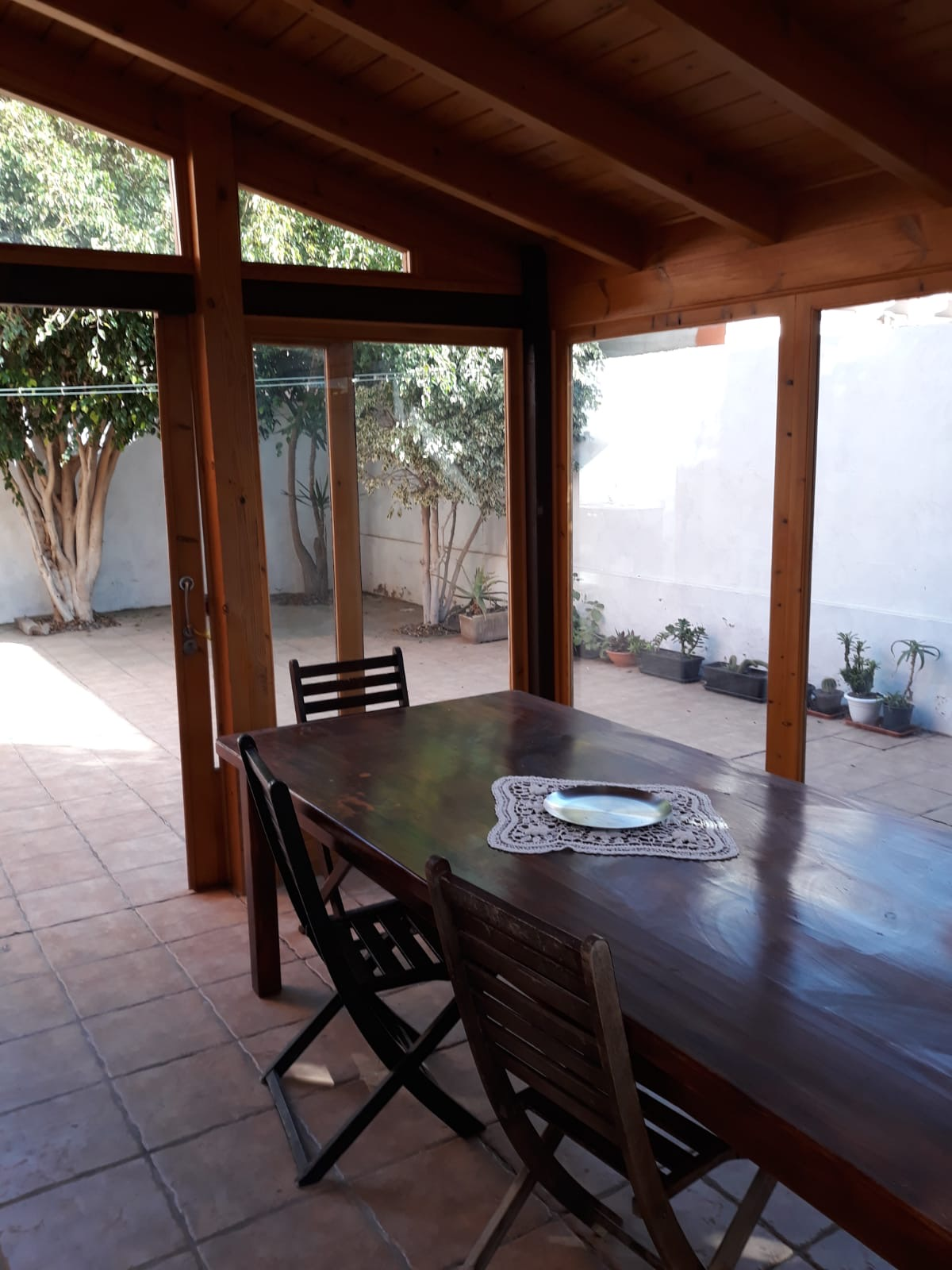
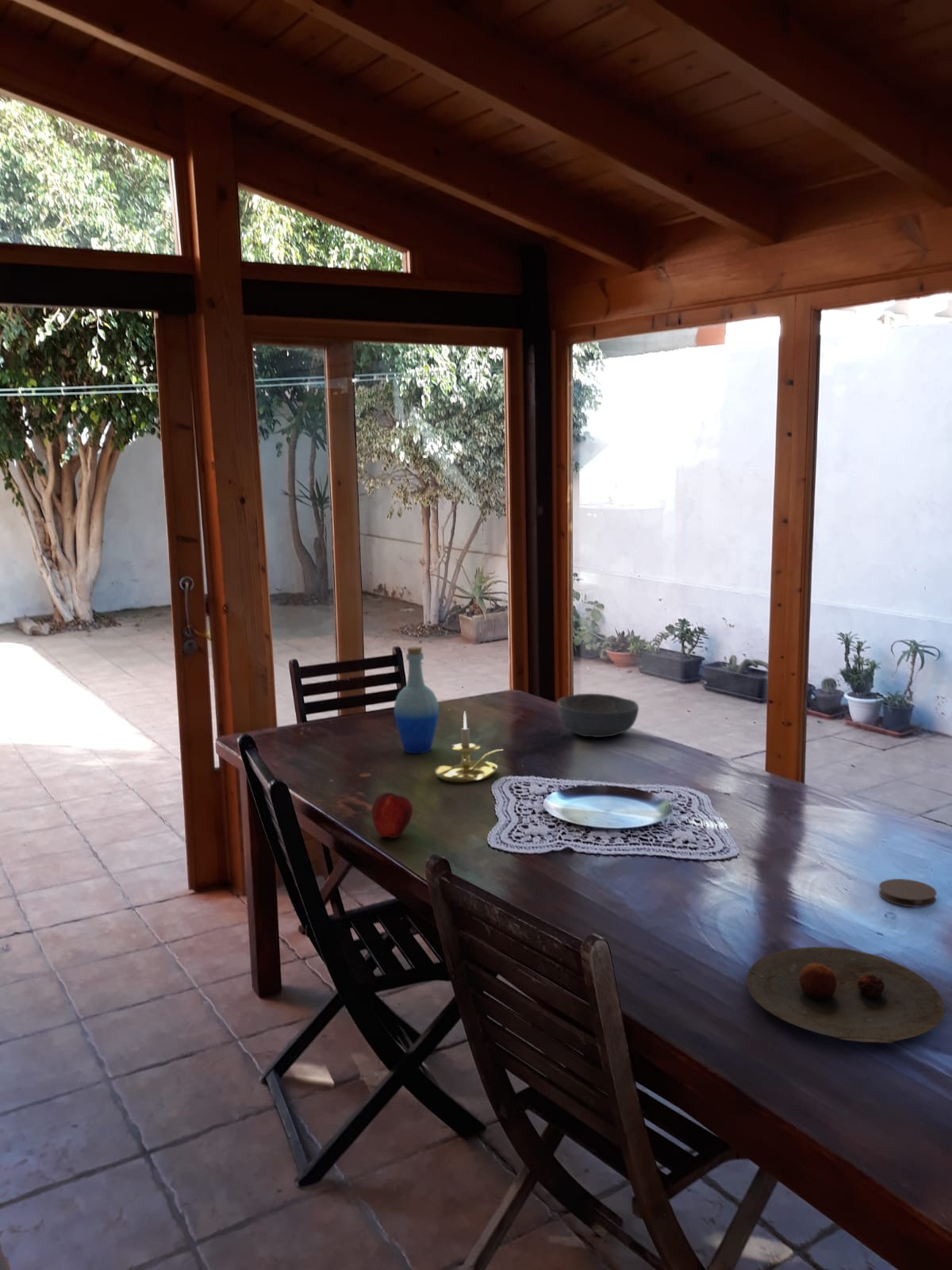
+ bottle (416, 699)
+ coaster (907, 892)
+ plate (843, 982)
+ candle holder (470, 743)
+ apple (393, 814)
+ bowl (597, 718)
